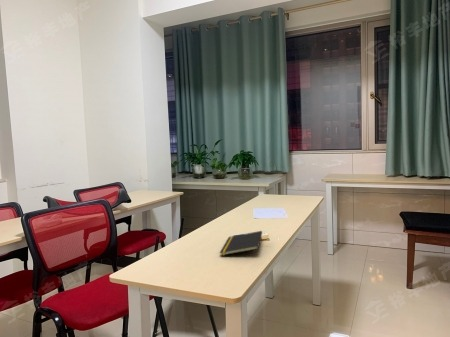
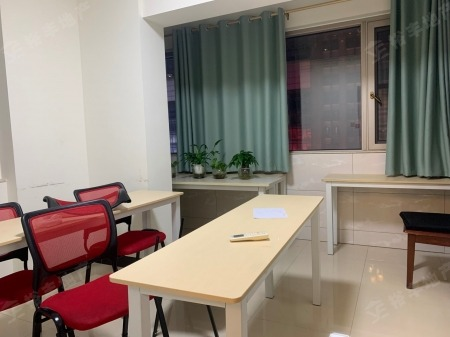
- notepad (242, 242)
